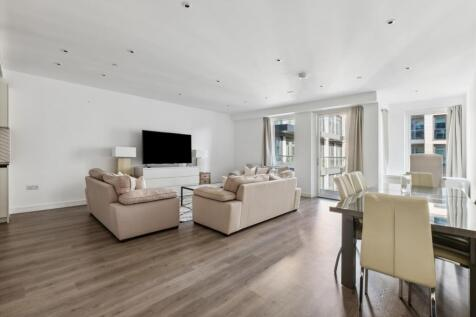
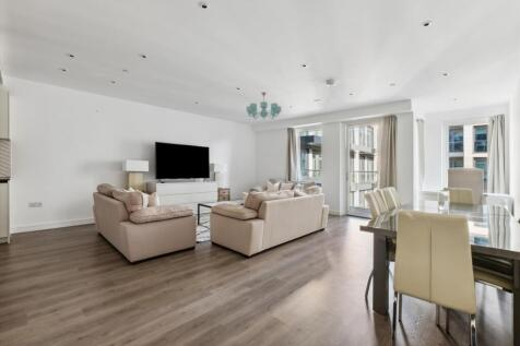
+ chandelier (263, 105)
